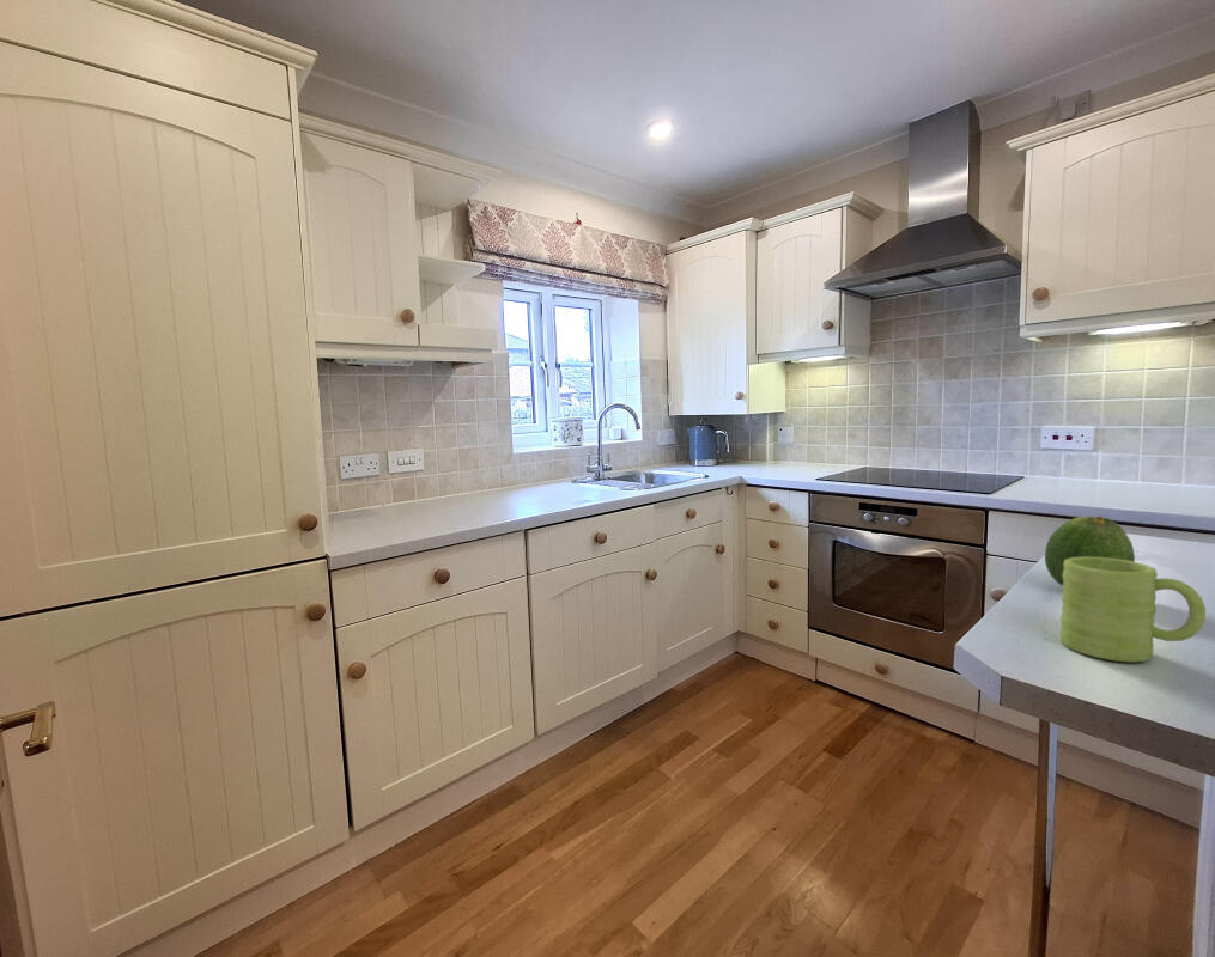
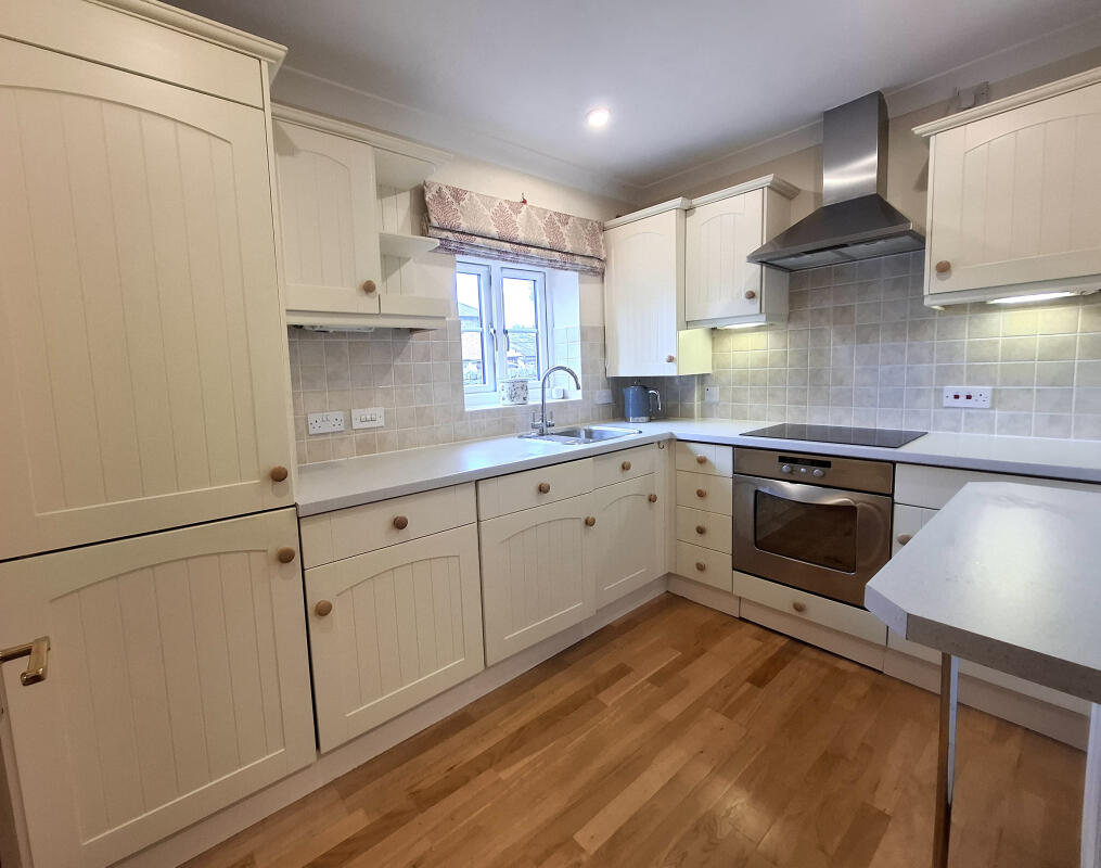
- mug (1128, 610)
- fruit (1088, 553)
